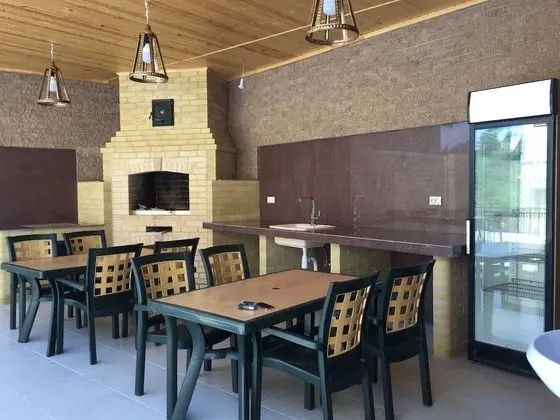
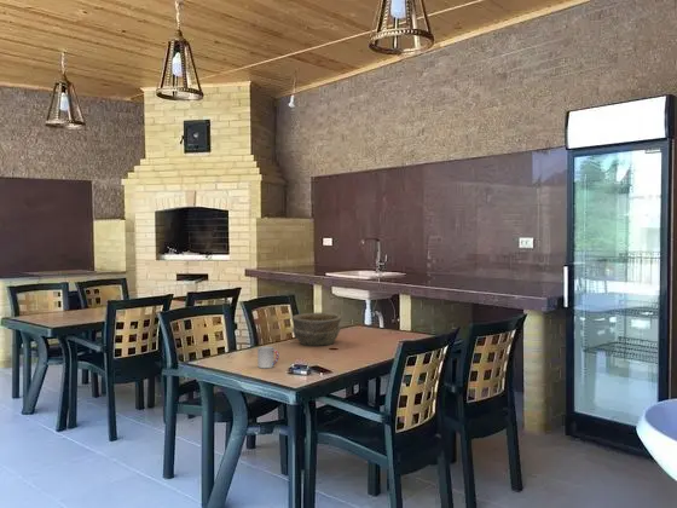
+ bowl (317, 329)
+ cup (268, 357)
